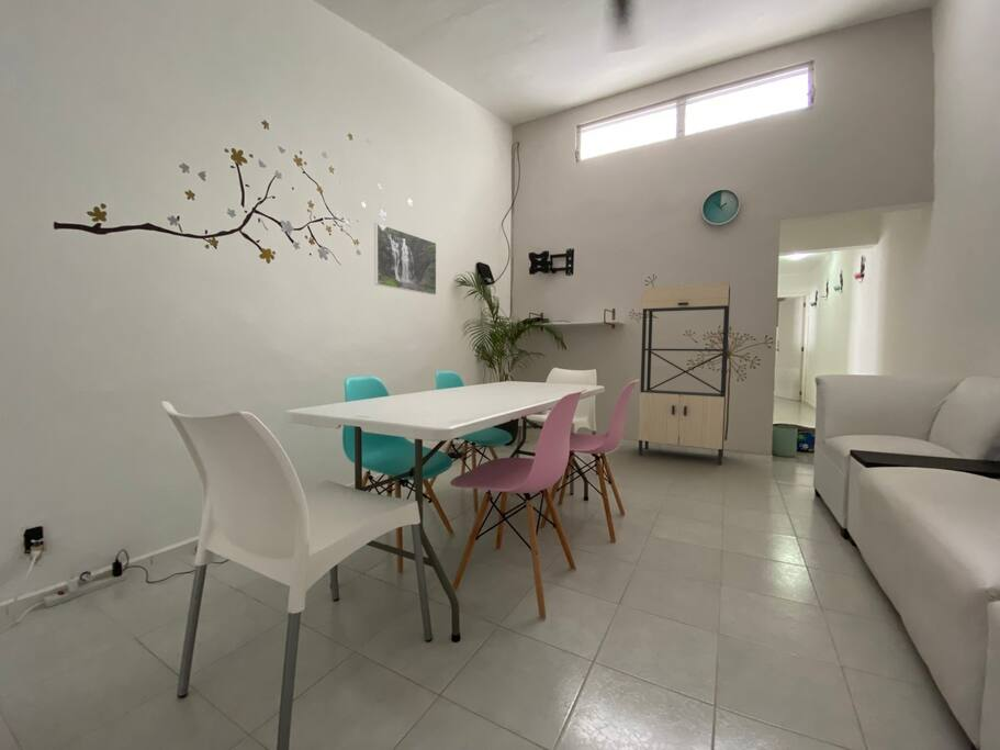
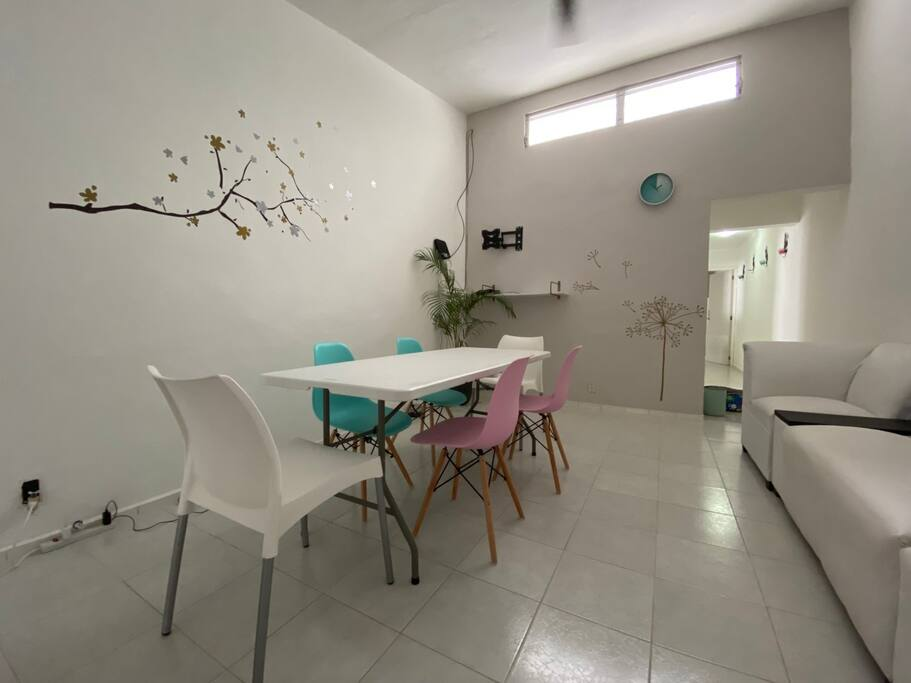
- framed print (407, 261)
- shelving unit (683, 372)
